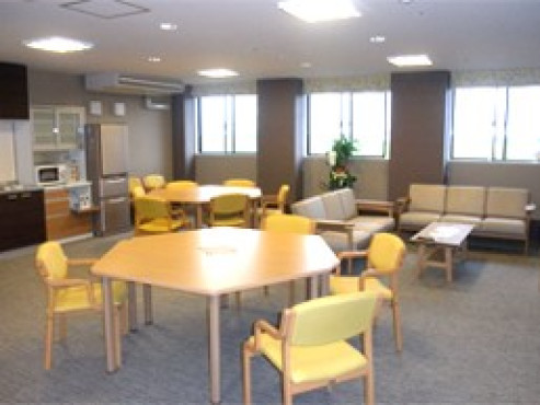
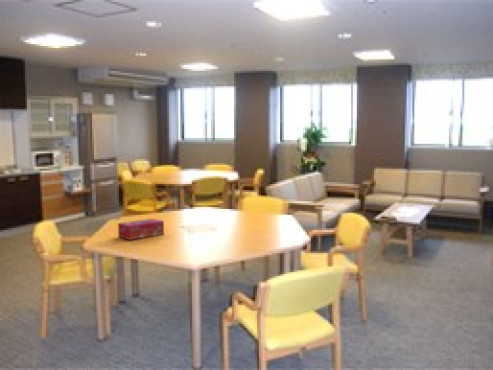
+ tissue box (141, 228)
